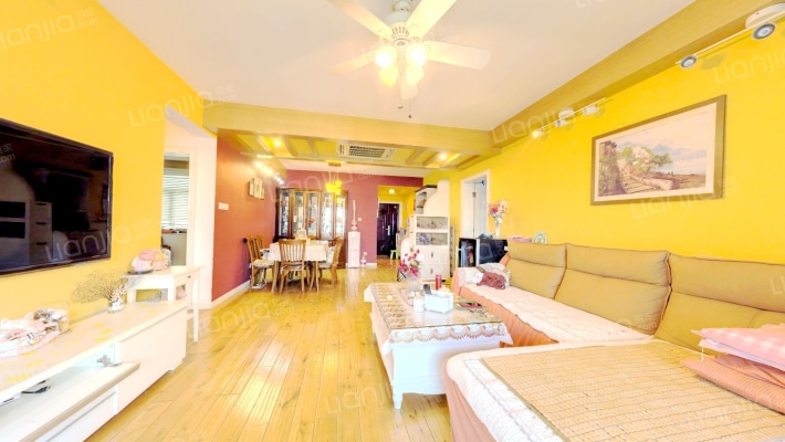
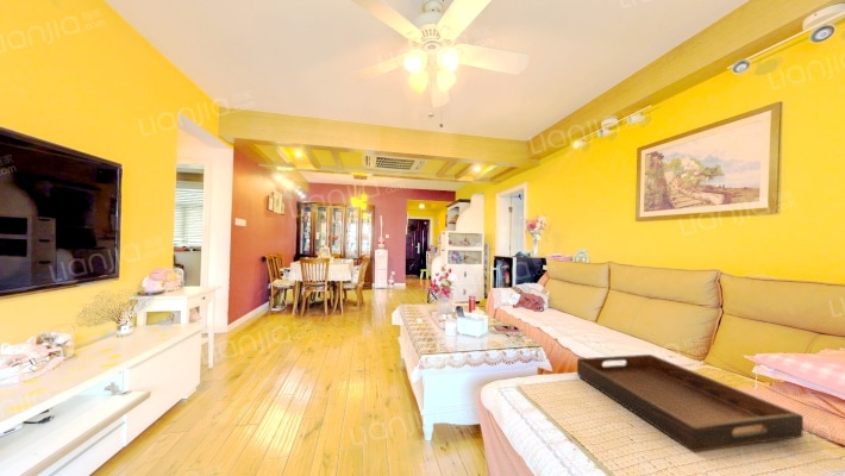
+ serving tray (666, 390)
